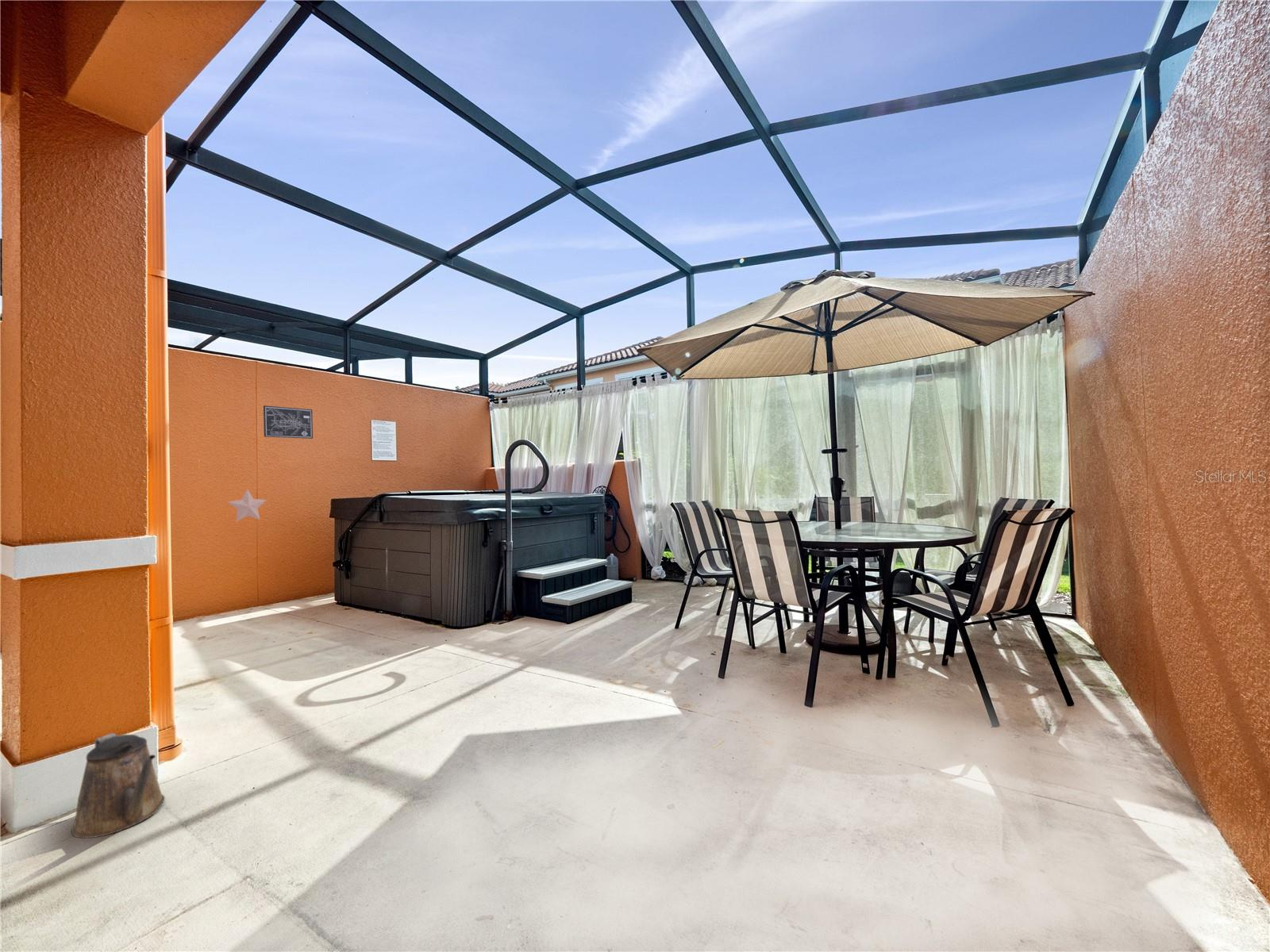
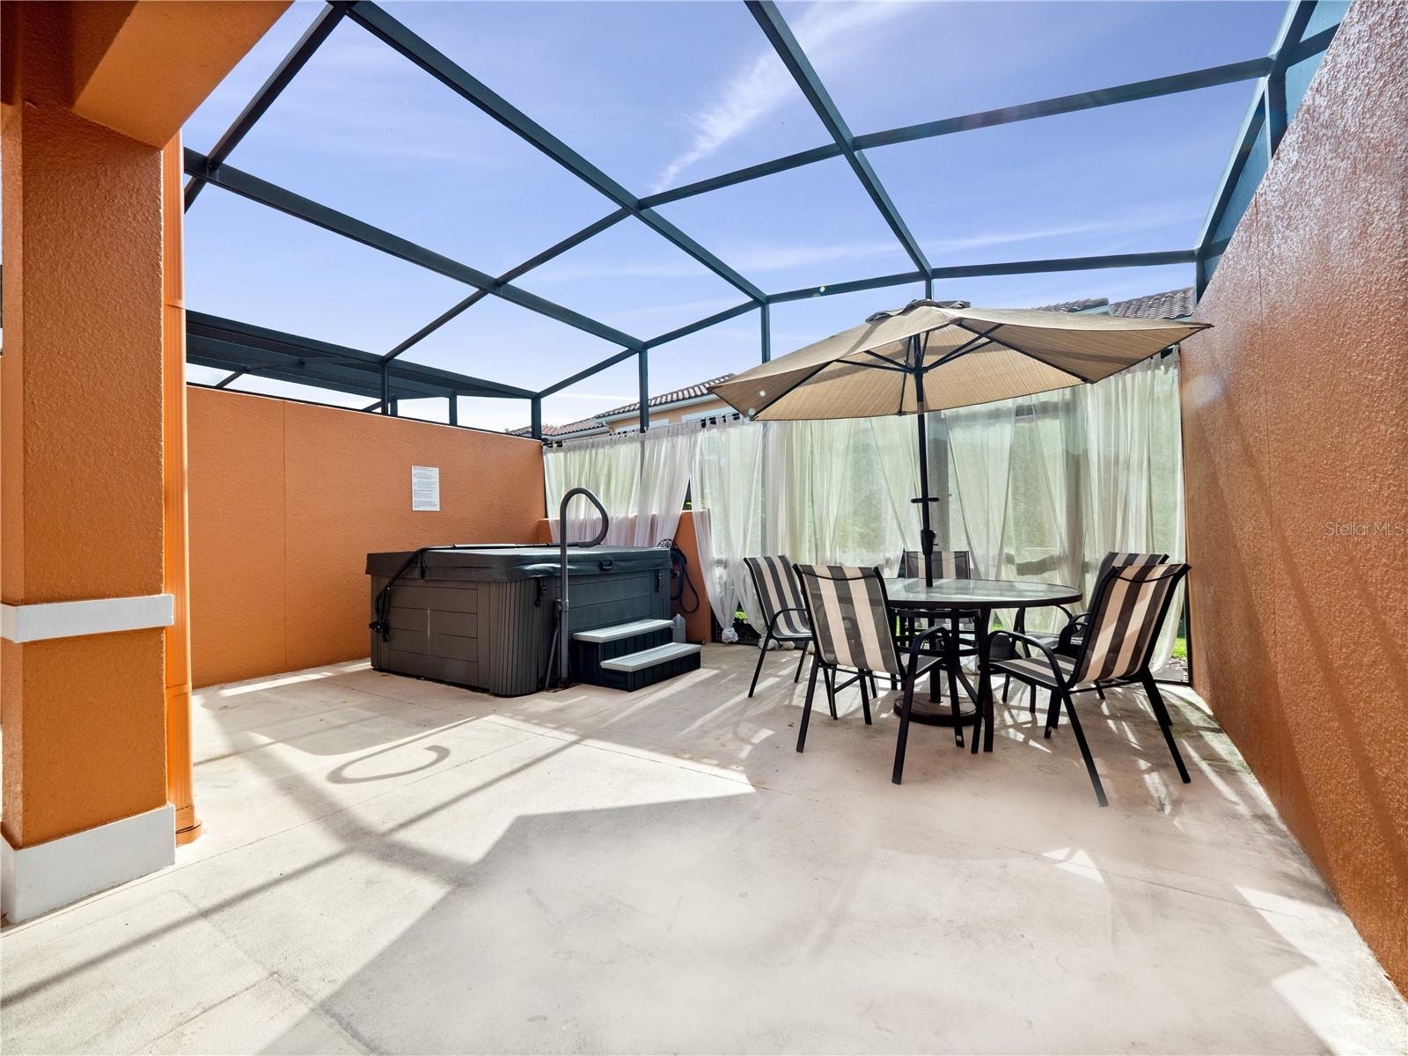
- wall art (289, 422)
- decorative star (248, 505)
- watering can (126, 778)
